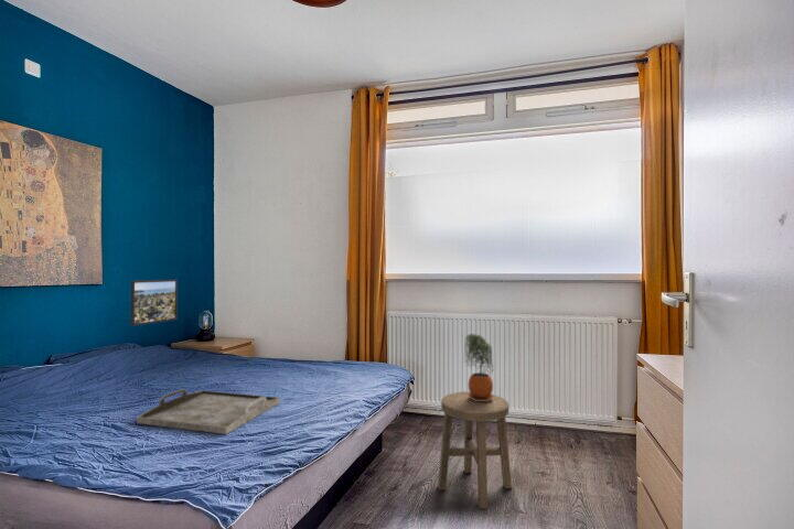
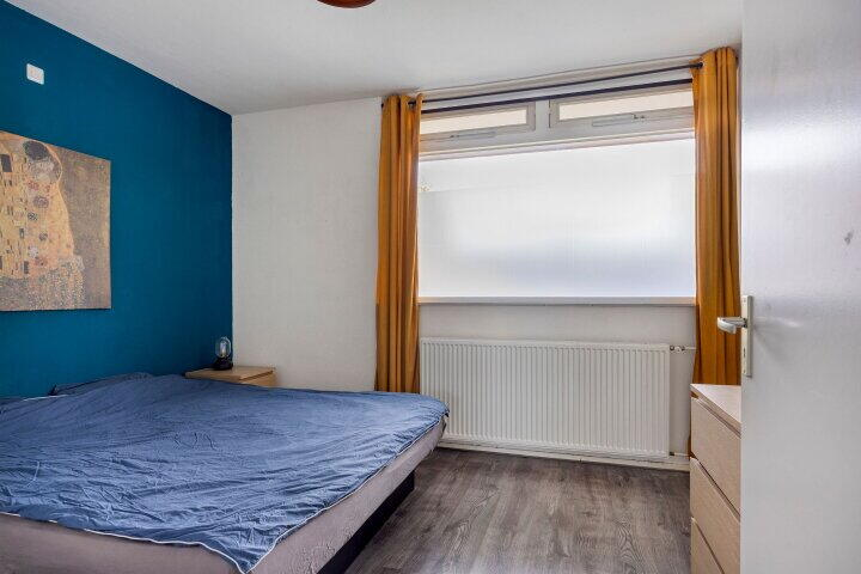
- stool (473, 444)
- serving tray (213, 403)
- potted plant (479, 367)
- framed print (155, 301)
